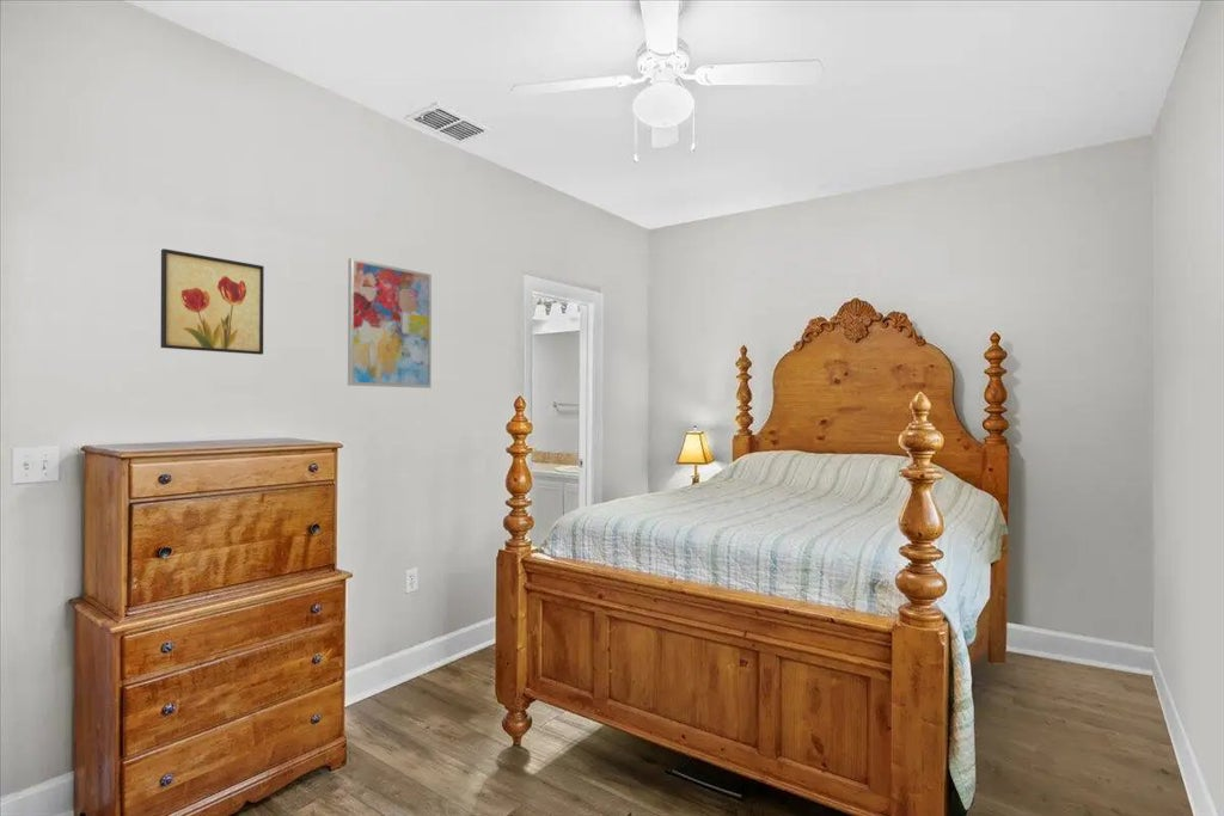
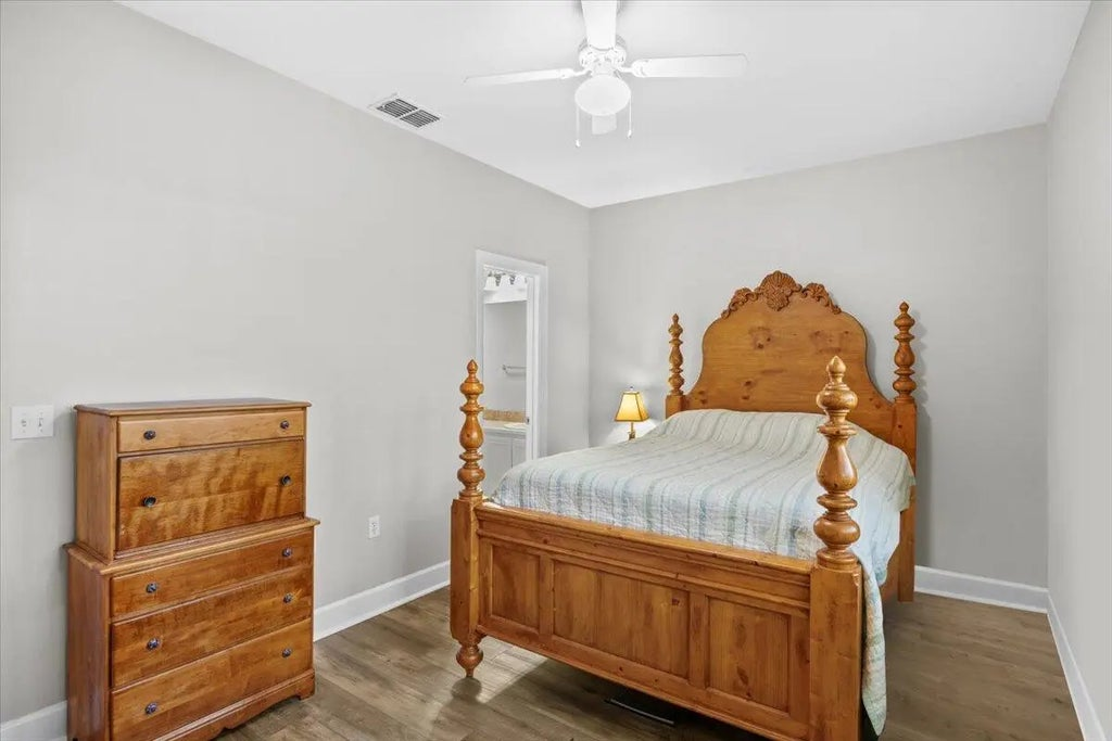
- wall art (391, 326)
- wall art (214, 305)
